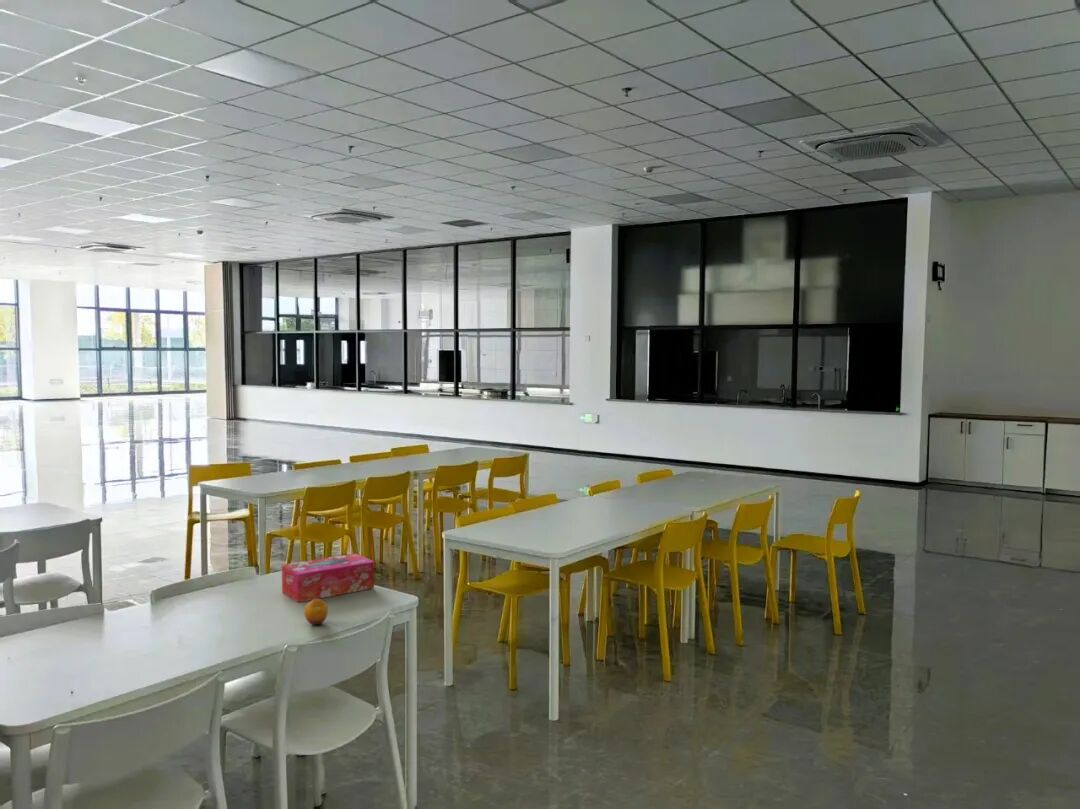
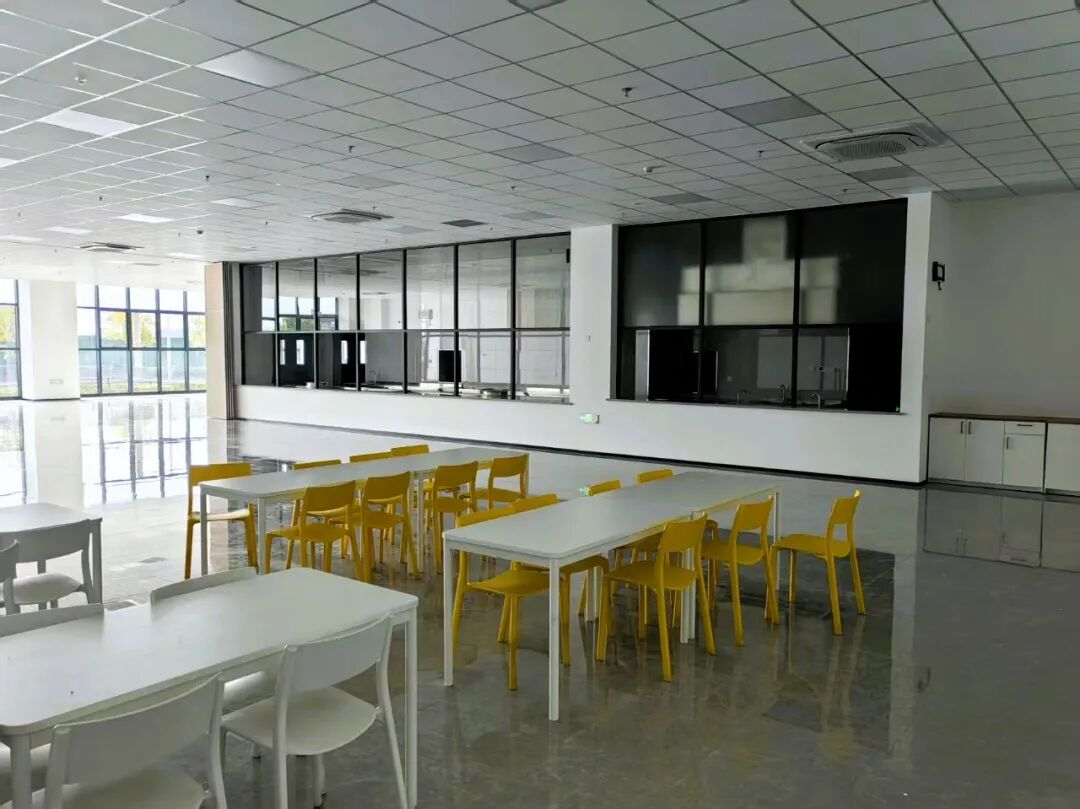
- fruit (316, 611)
- tissue box (328, 576)
